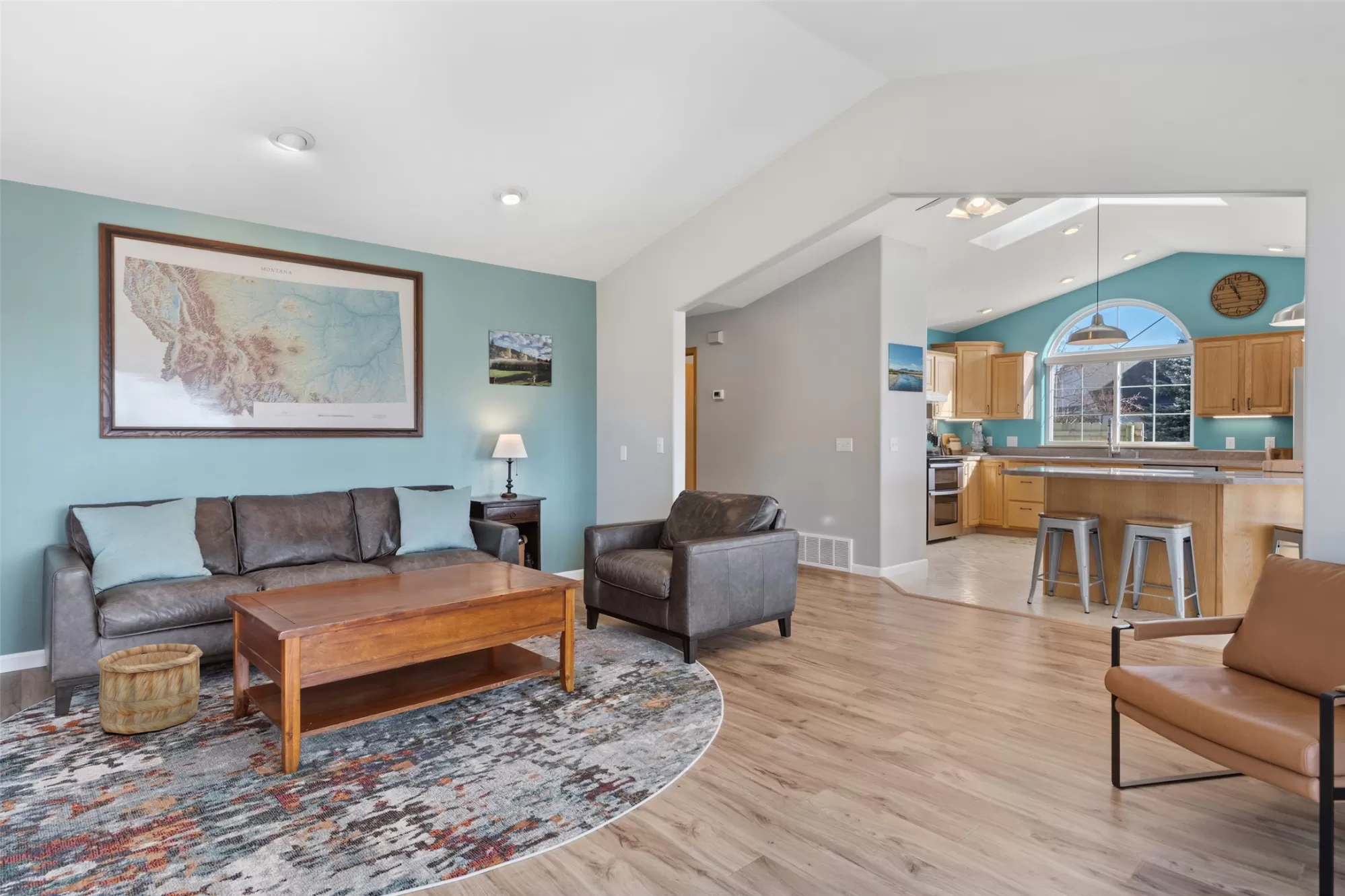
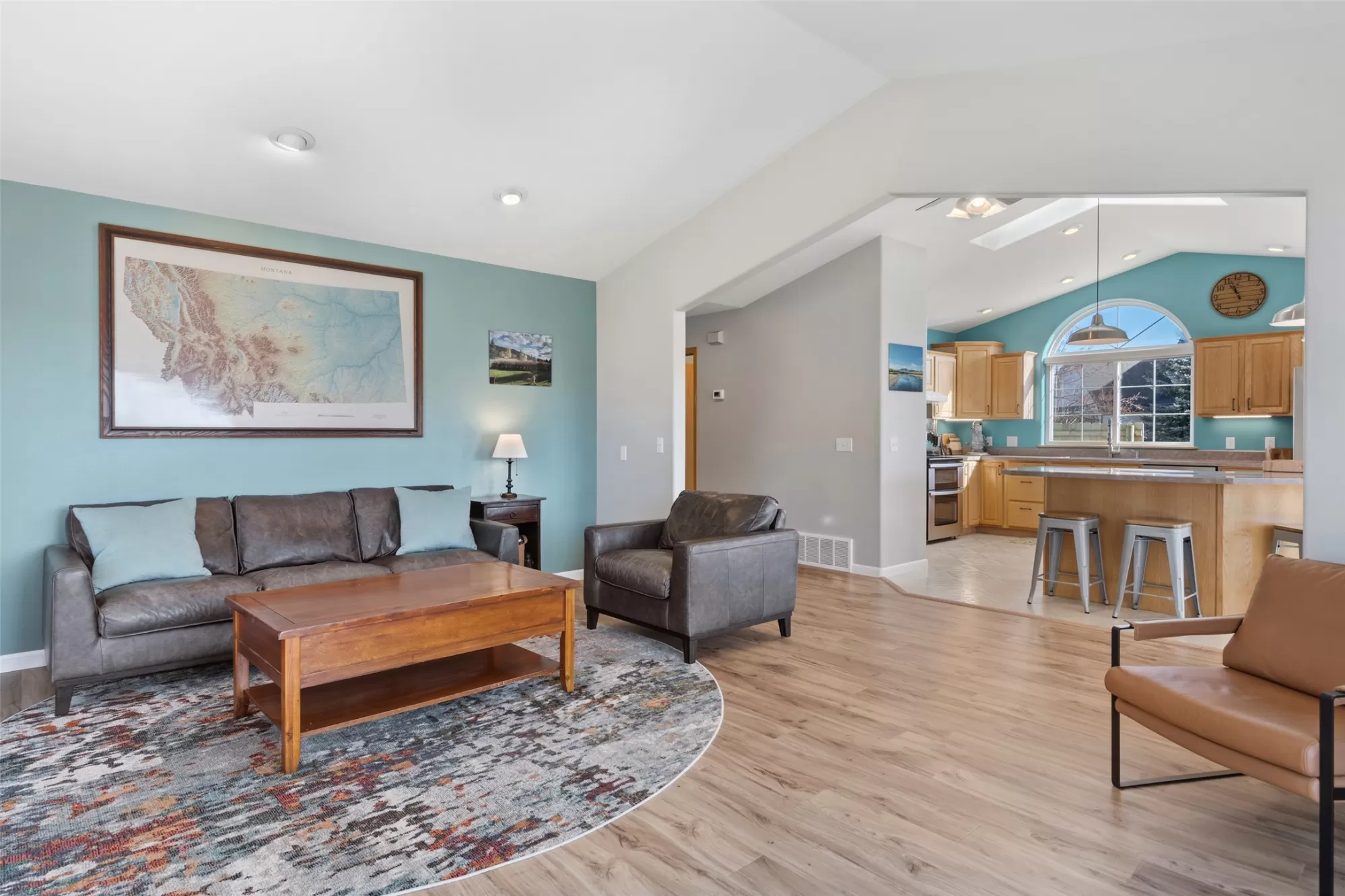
- wooden bucket (151, 686)
